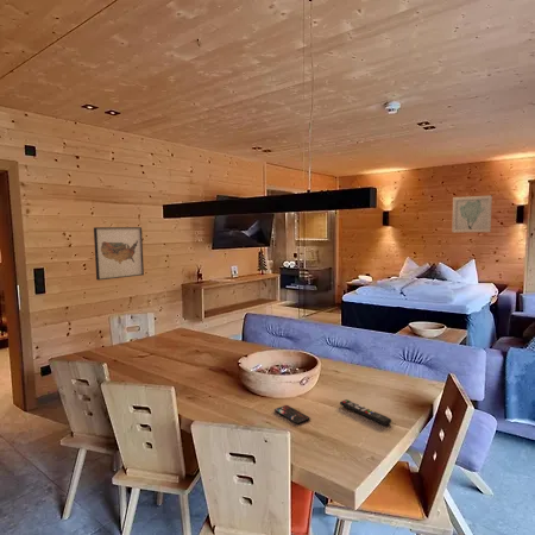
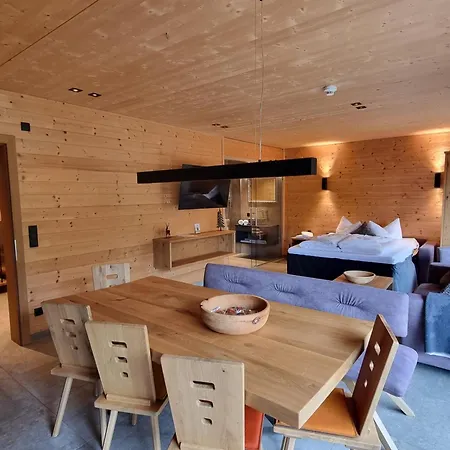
- wall art (119, 252)
- wall art (471, 214)
- remote control (364, 411)
- smartphone (291, 414)
